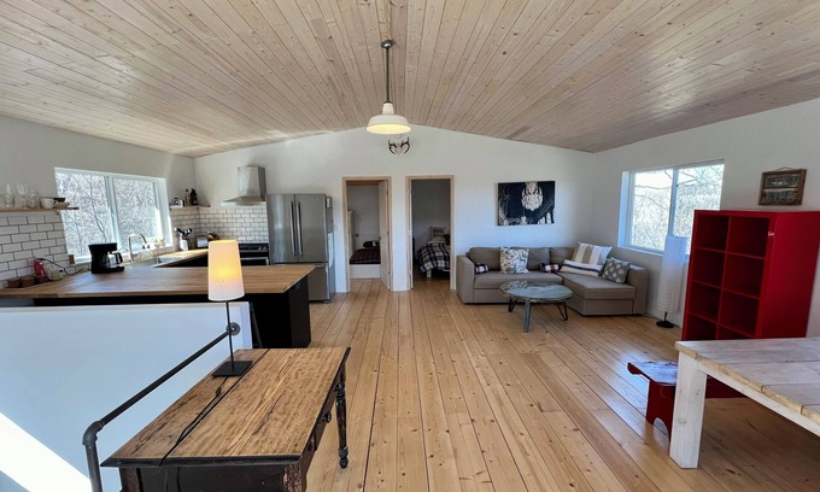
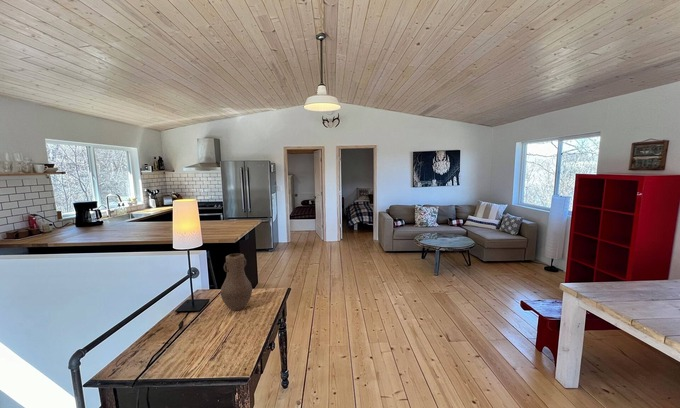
+ vase (236, 281)
